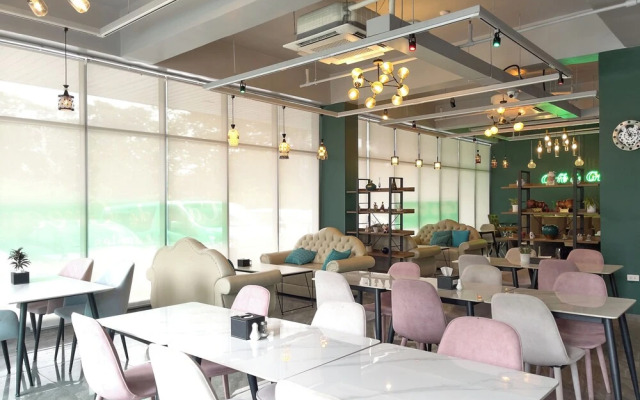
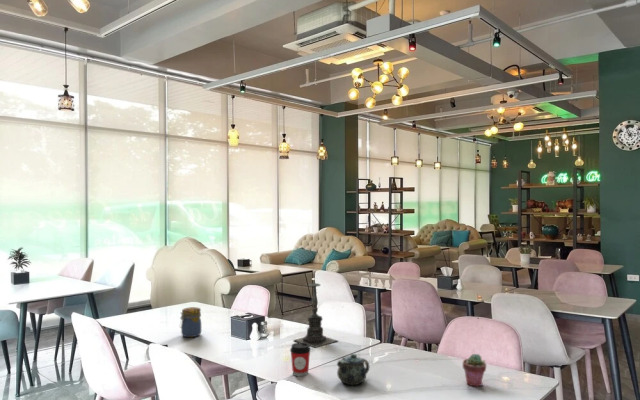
+ chinaware (353, 367)
+ candle holder (315, 307)
+ potted succulent (474, 368)
+ coffee cup (300, 359)
+ jar (190, 321)
